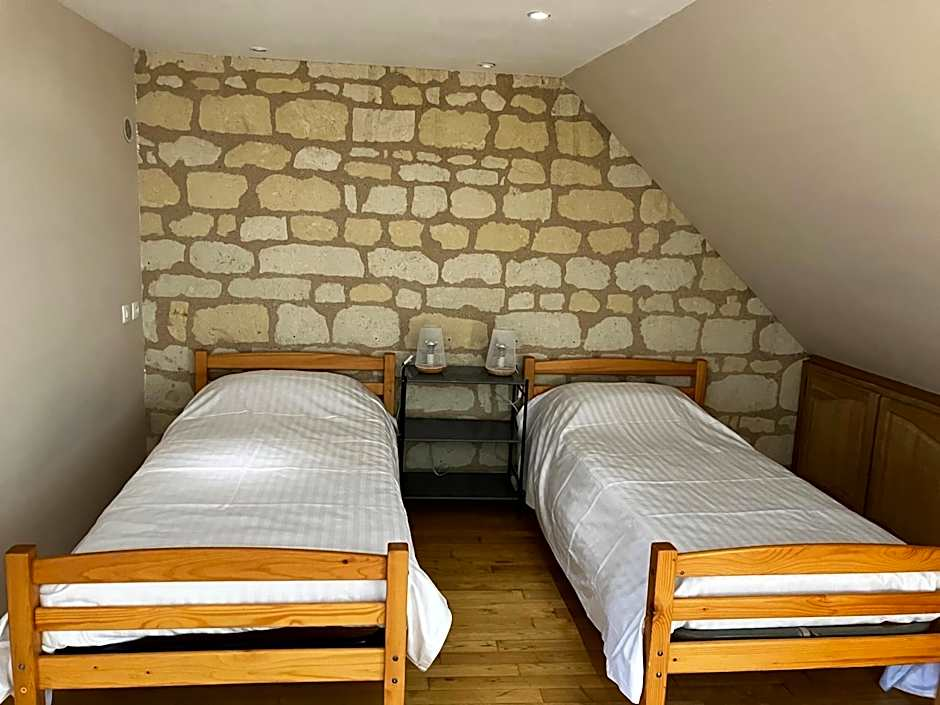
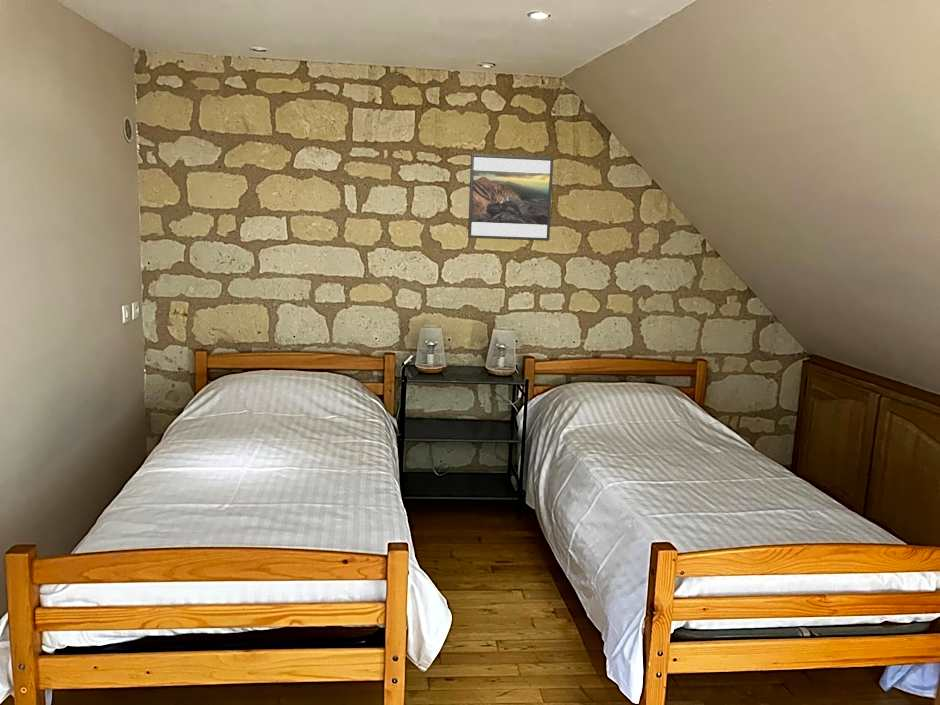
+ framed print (510, 197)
